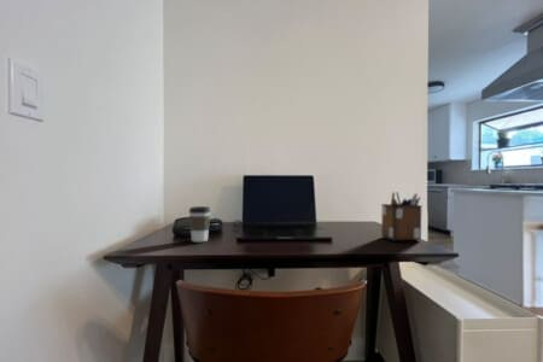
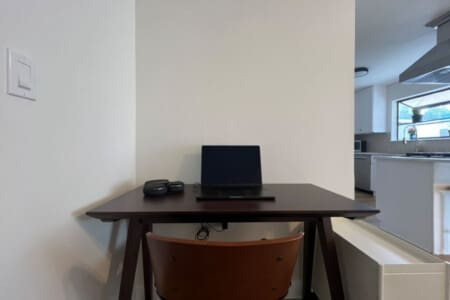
- coffee cup (199, 223)
- desk organizer (401, 215)
